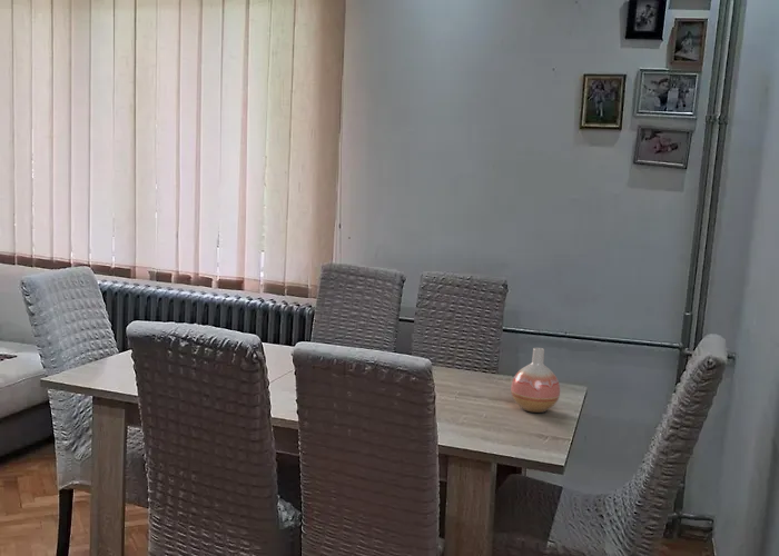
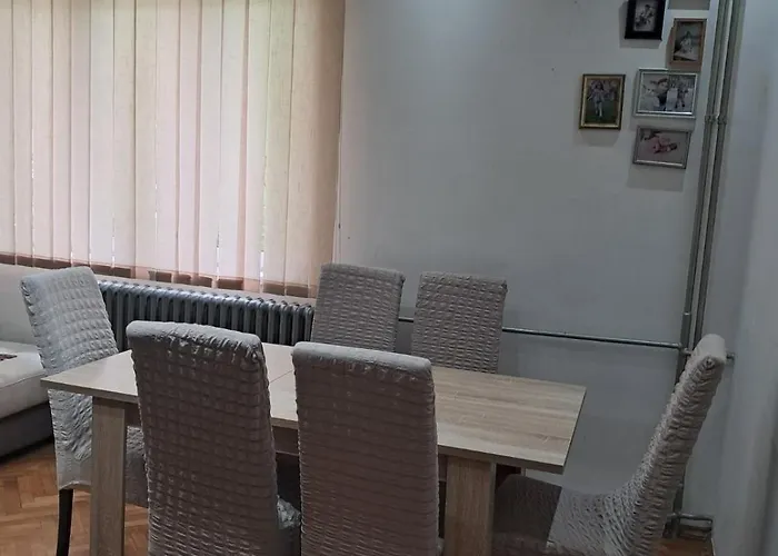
- vase (535, 379)
